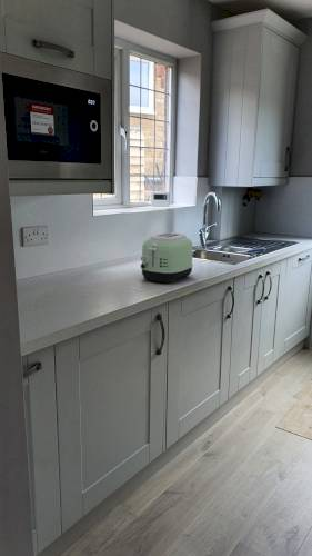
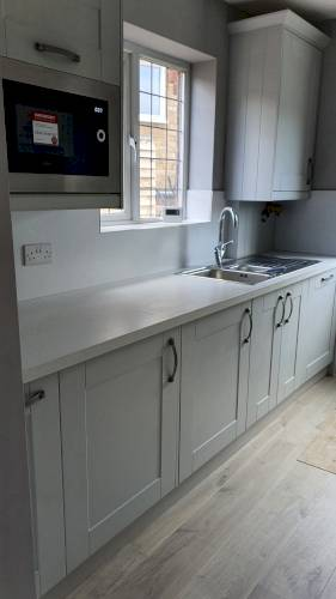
- toaster (165, 257)
